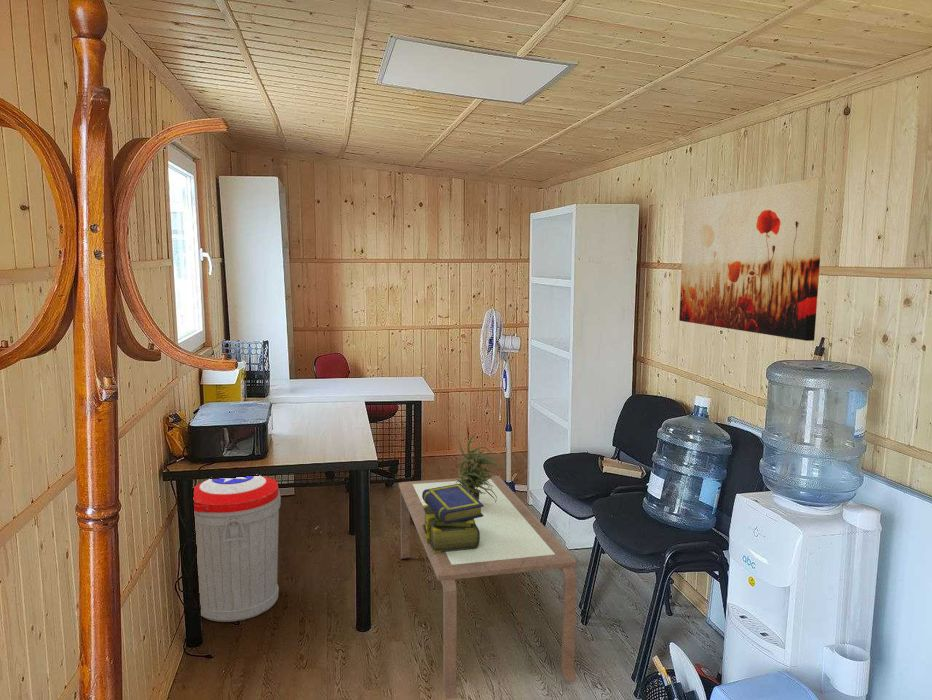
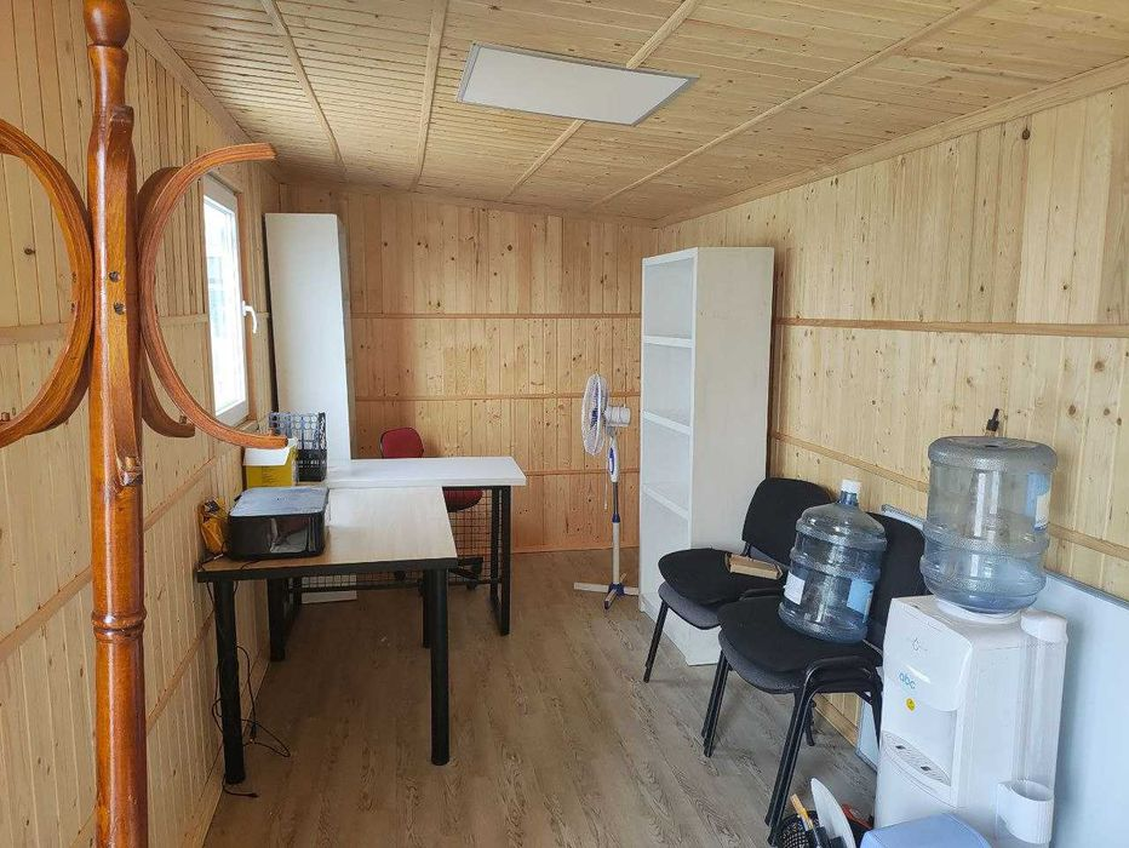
- stack of books (452, 516)
- potted plant (473, 470)
- wall art (740, 260)
- trash can (235, 539)
- coffee table (473, 561)
